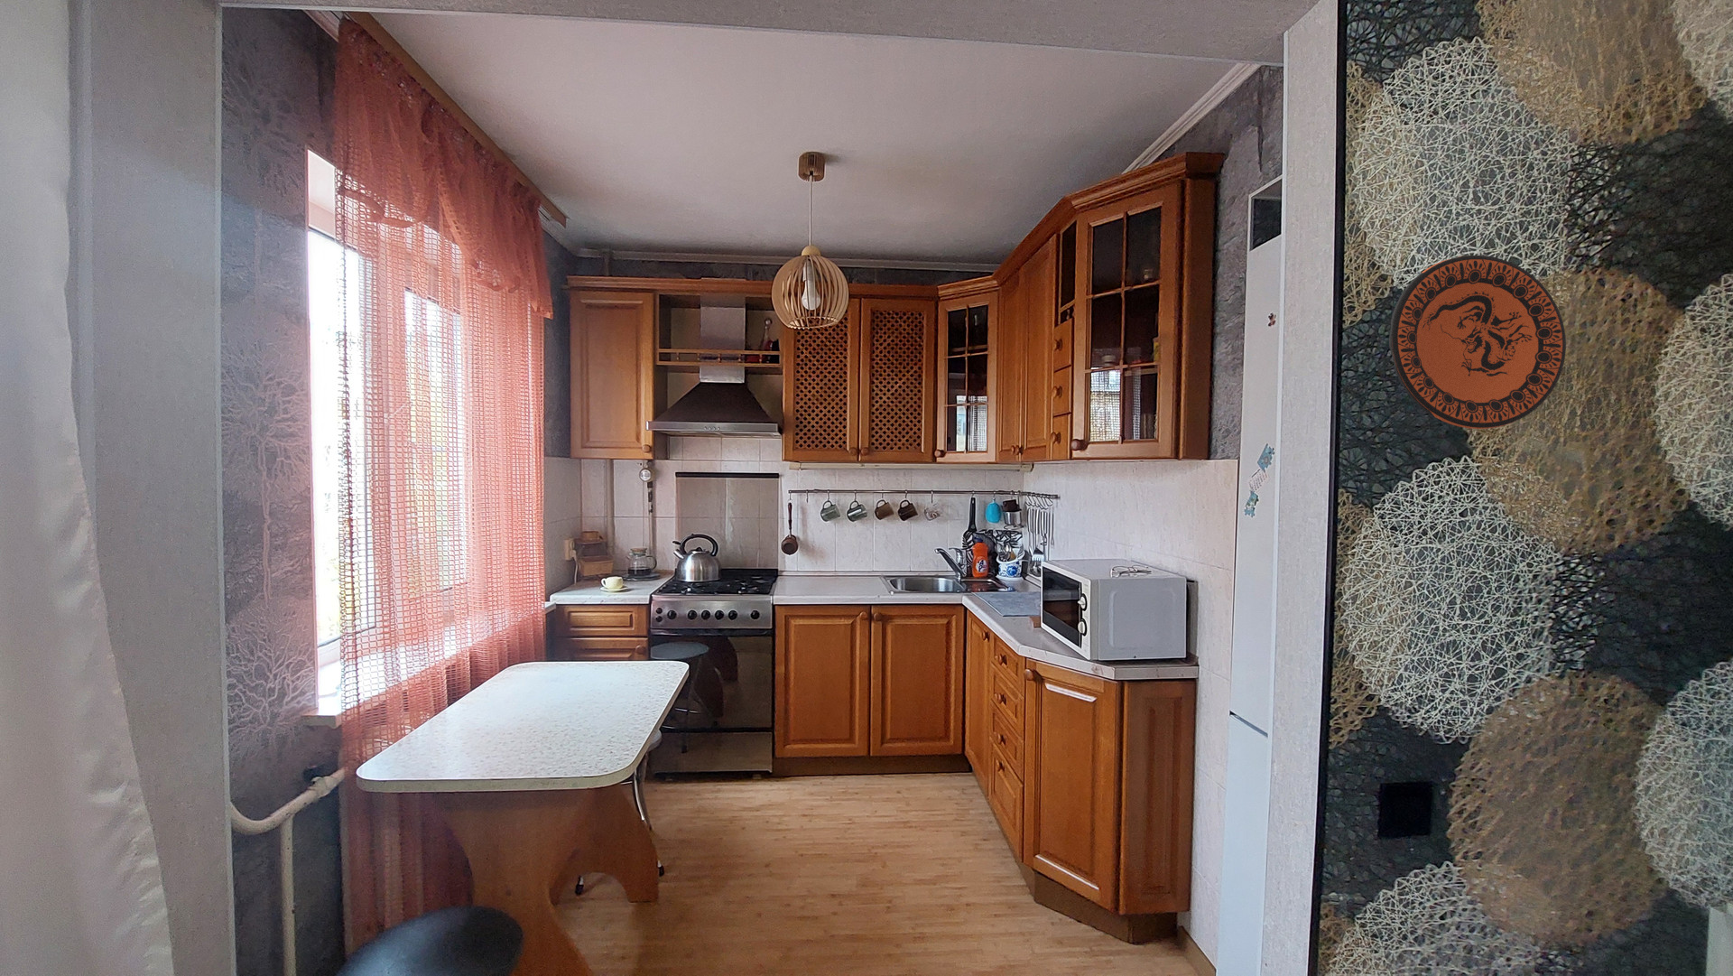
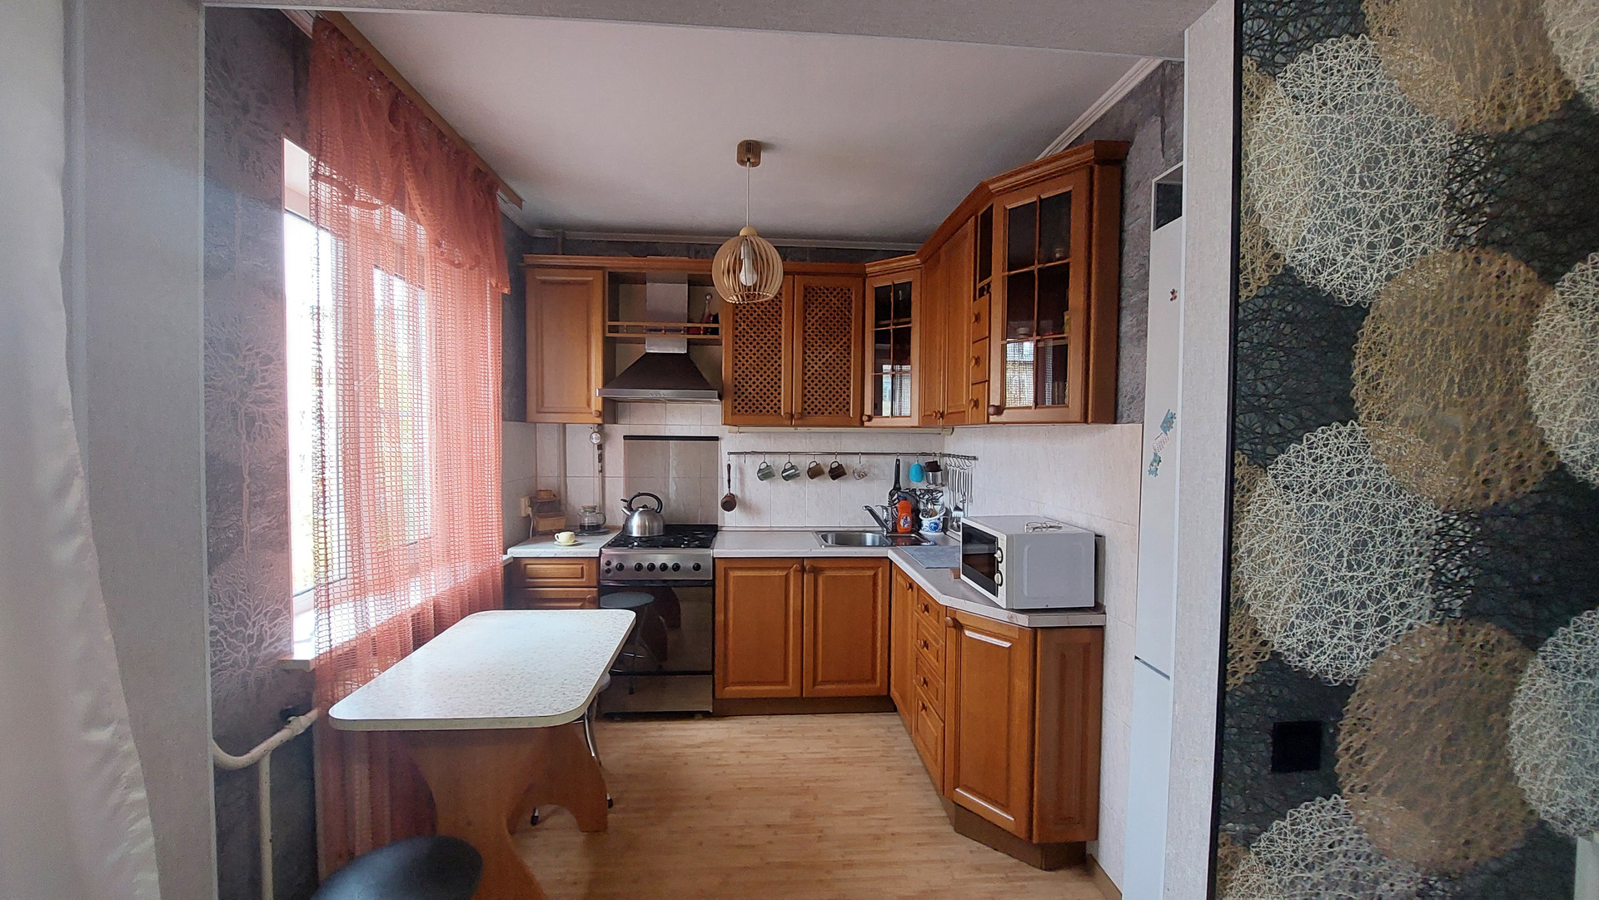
- decorative plate (1474, 342)
